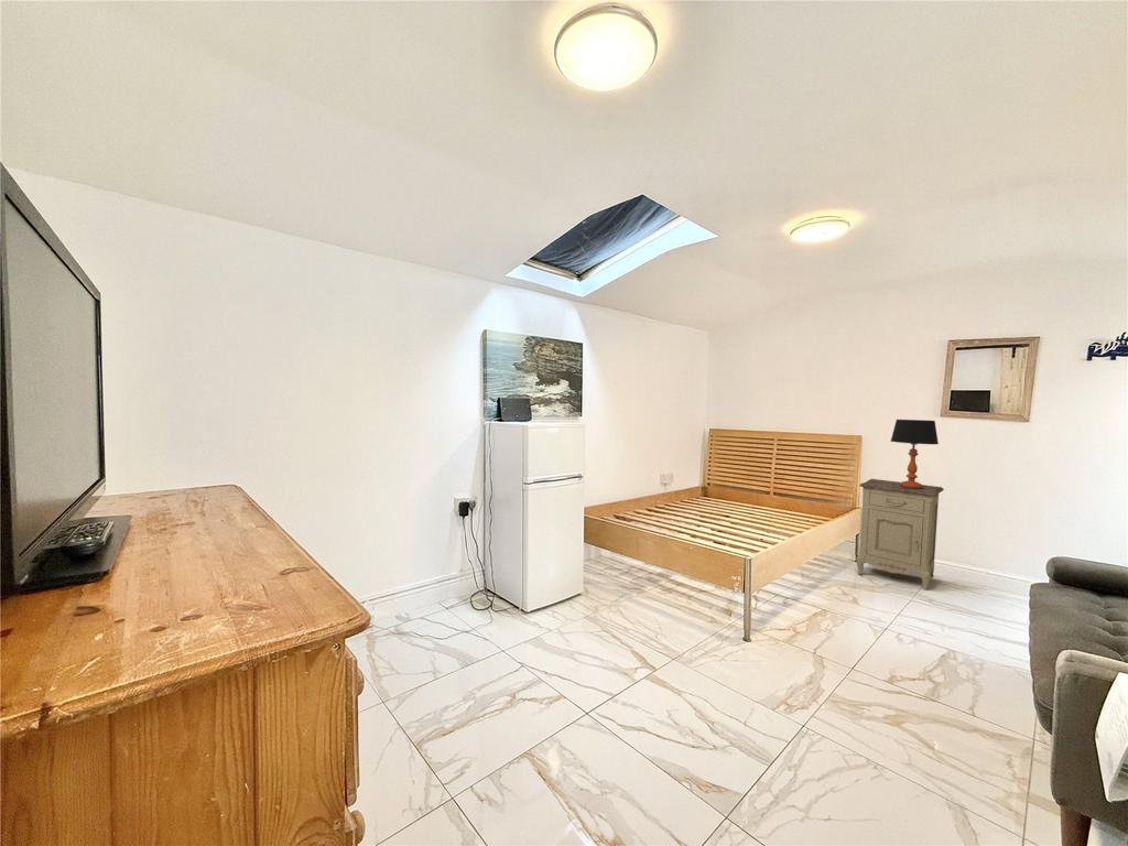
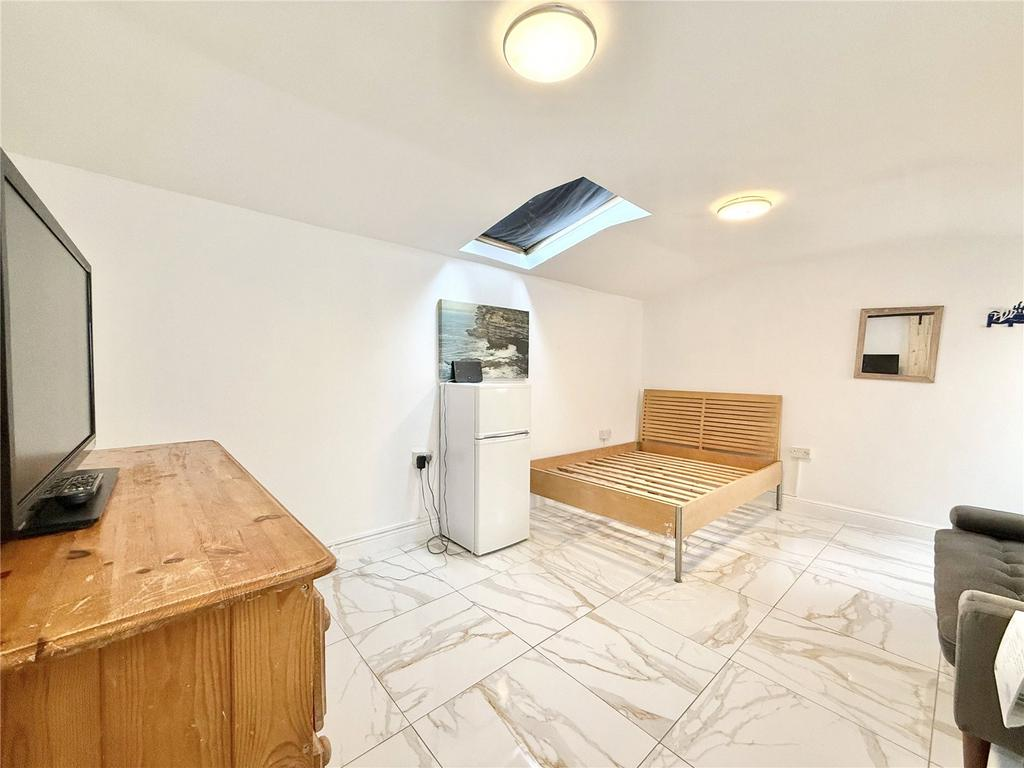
- nightstand (897, 531)
- table lamp (913, 453)
